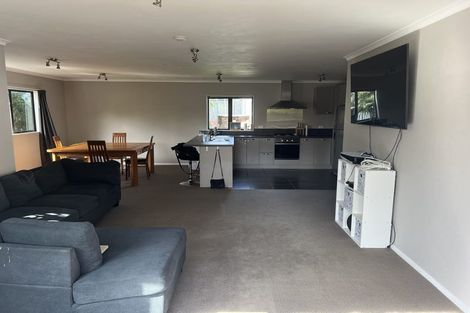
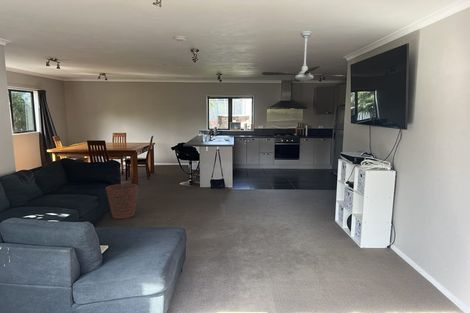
+ basket (122, 201)
+ ceiling fan (304, 55)
